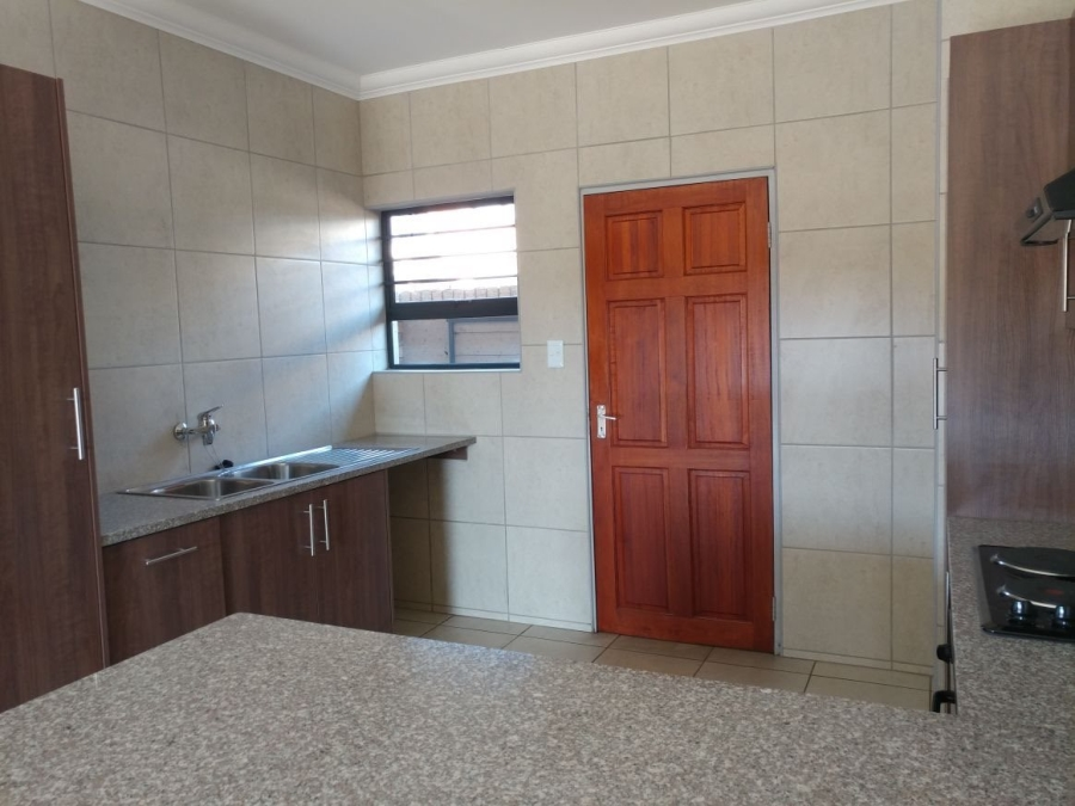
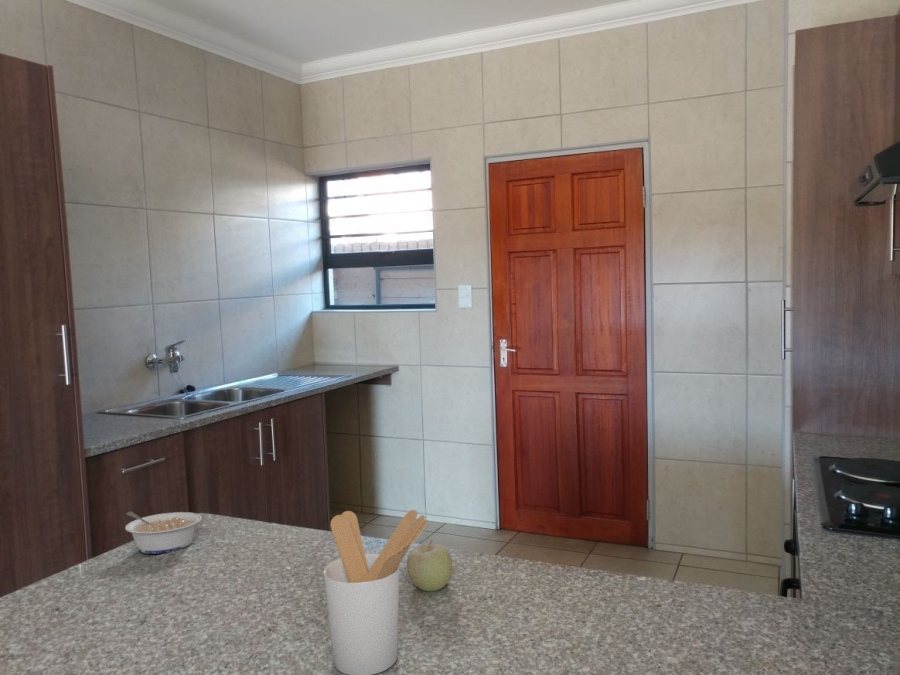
+ legume (161, 531)
+ fruit (429, 563)
+ utensil holder (380, 585)
